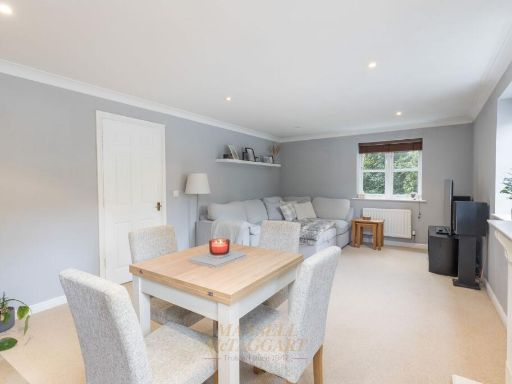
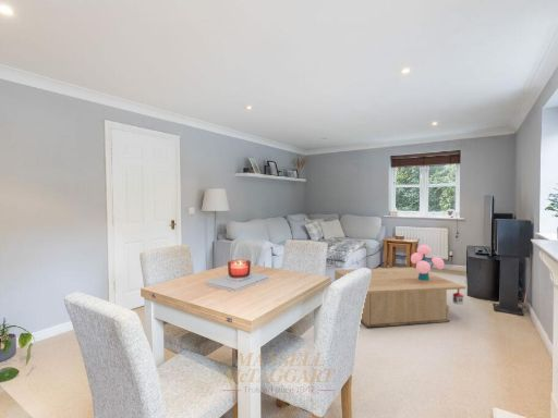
+ bouquet (425, 261)
+ coffee table (392, 292)
